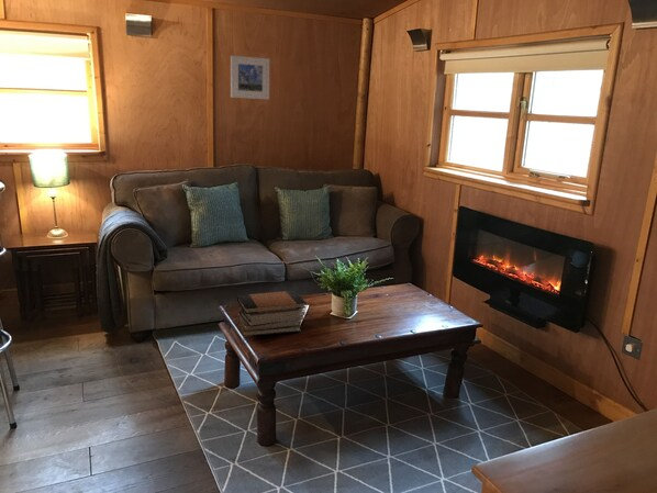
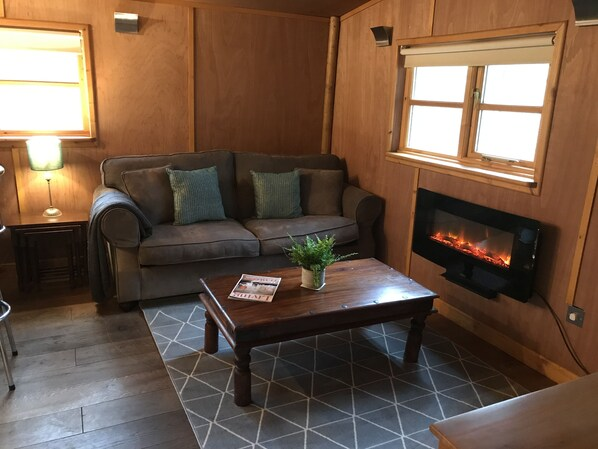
- book stack (270, 313)
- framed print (249, 78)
